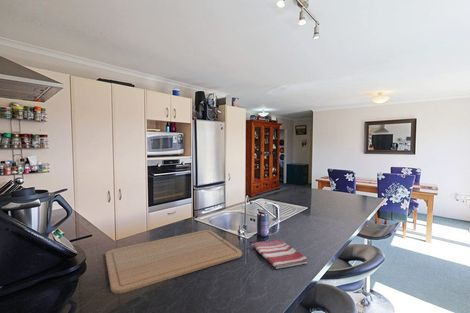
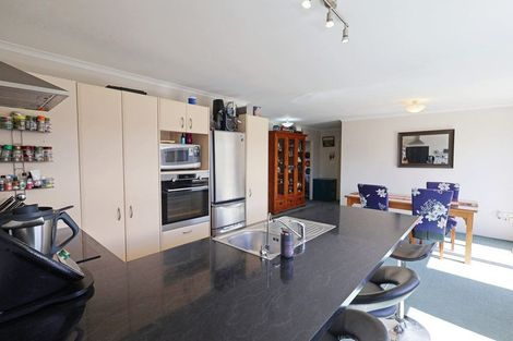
- dish towel (278, 252)
- chopping board (174, 253)
